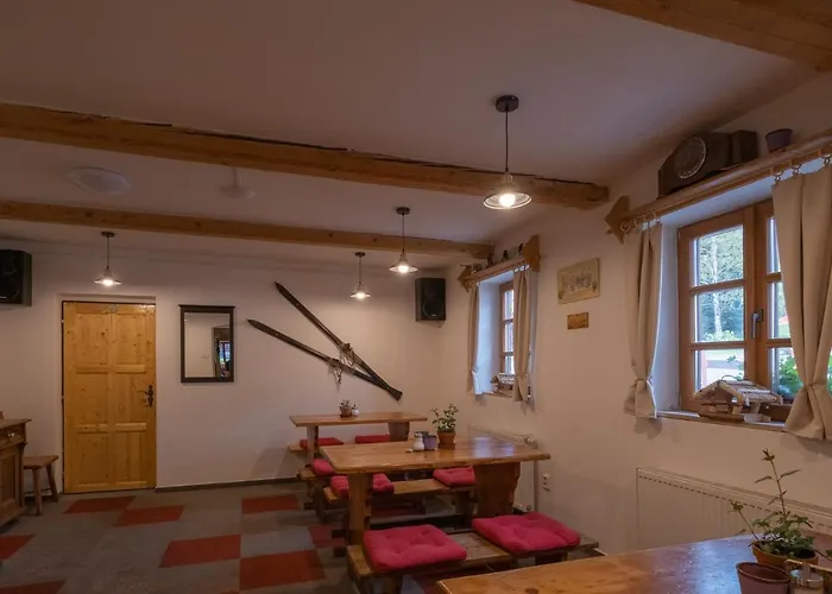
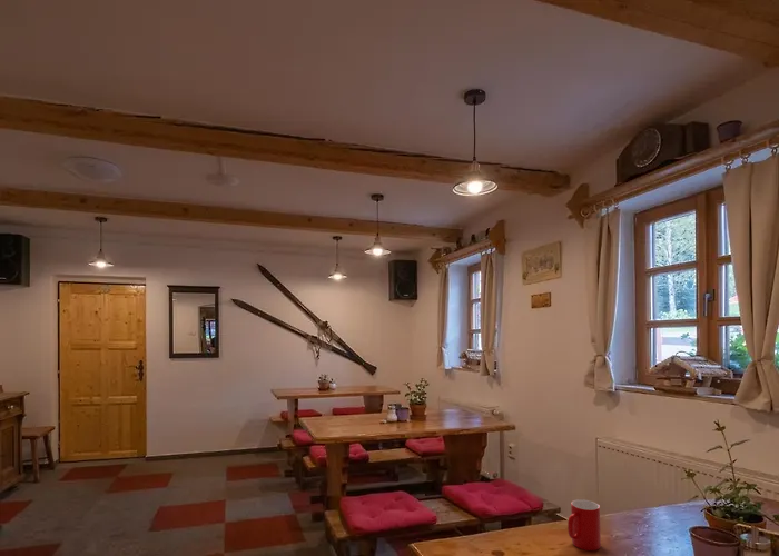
+ cup (581, 525)
